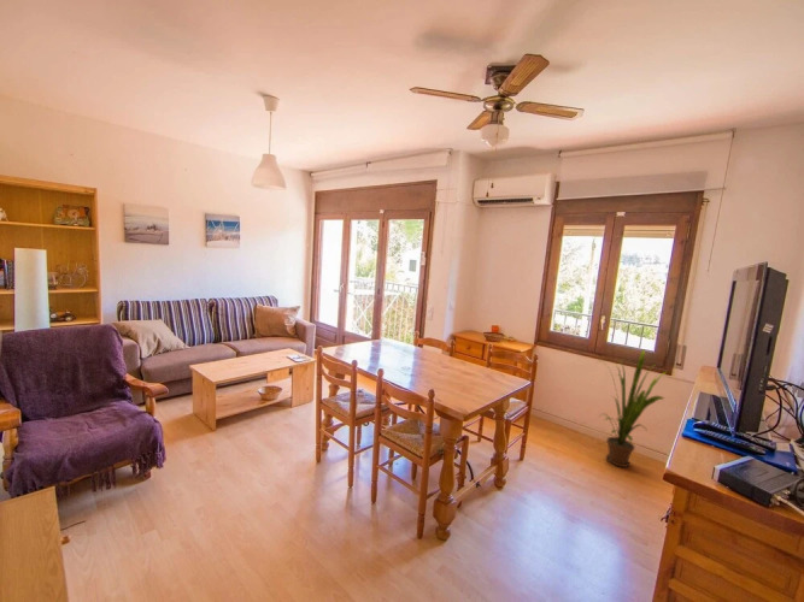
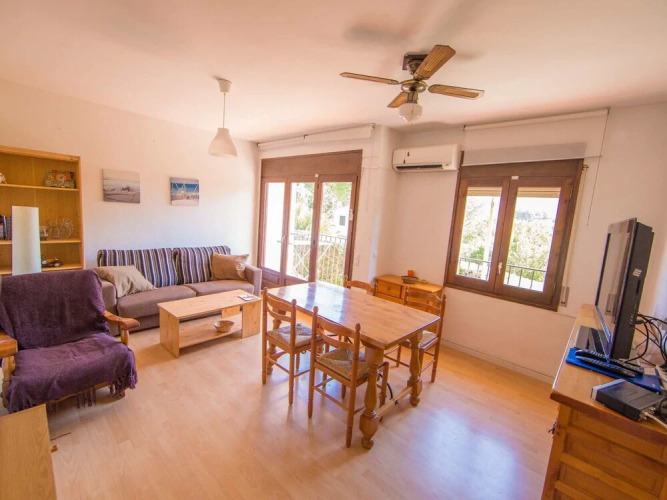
- house plant (624, 406)
